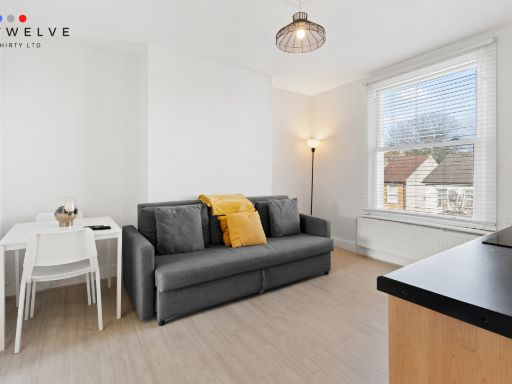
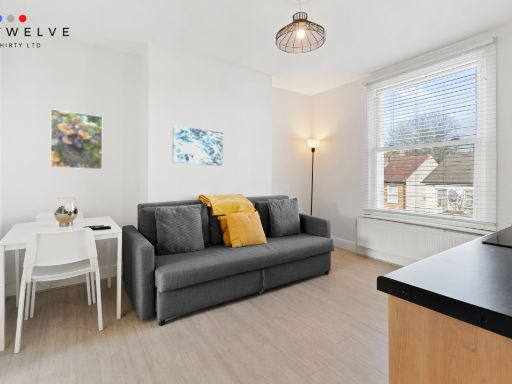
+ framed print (77, 140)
+ wall art (198, 146)
